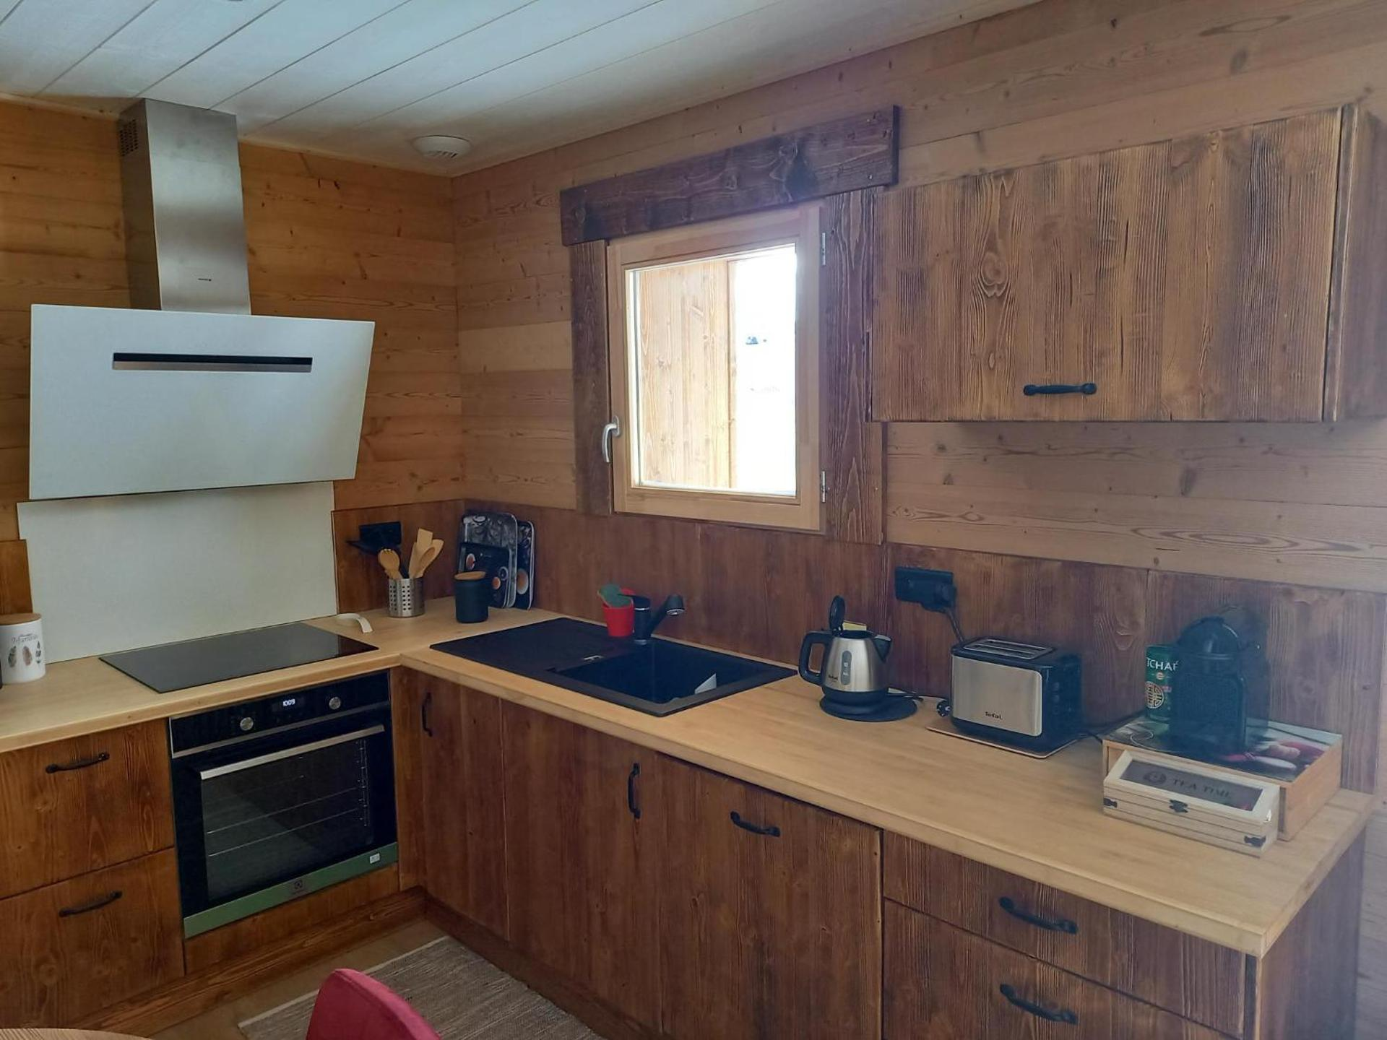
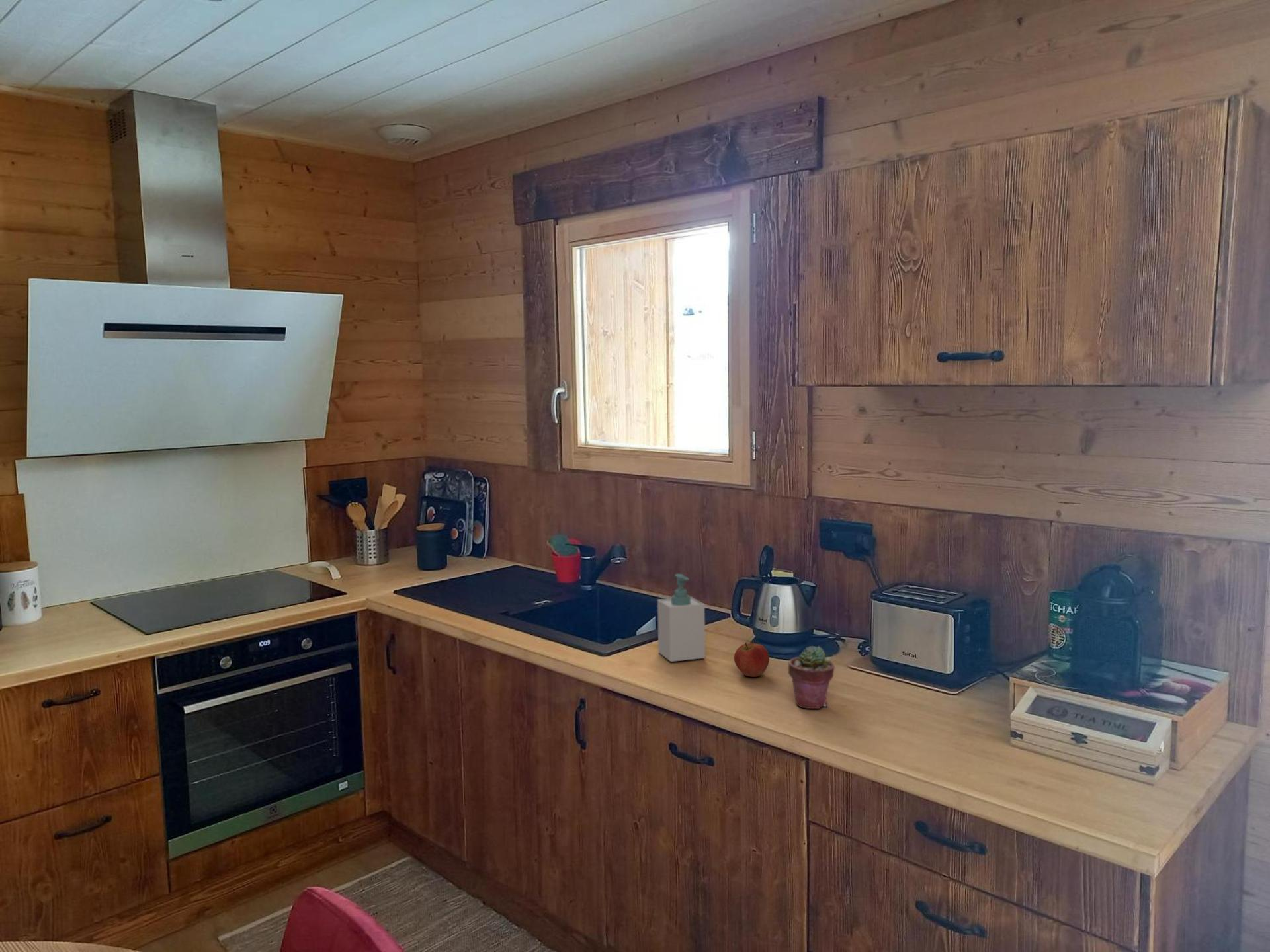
+ soap bottle (681, 615)
+ apple (751, 658)
+ potted succulent (811, 675)
